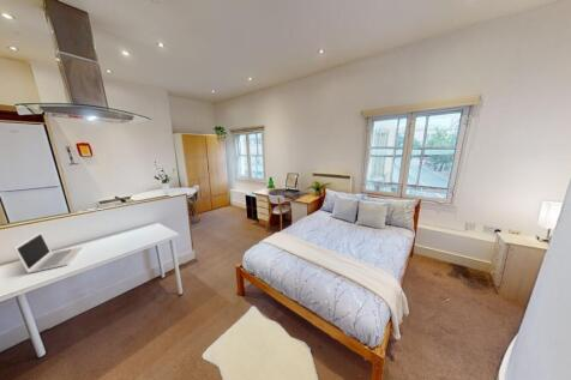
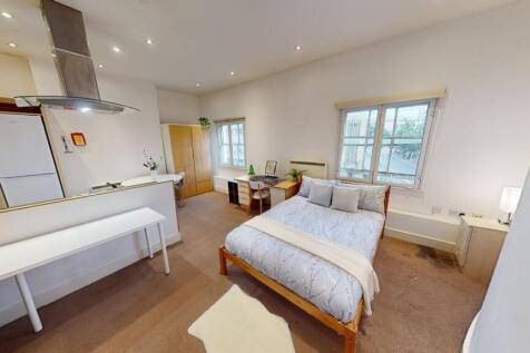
- laptop (49, 248)
